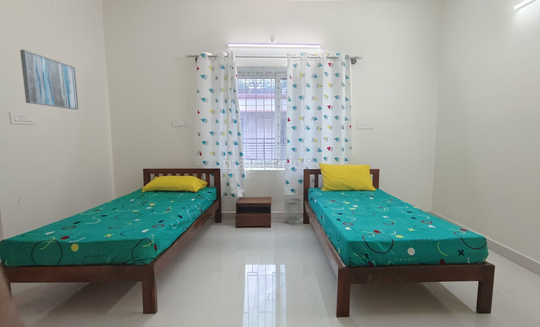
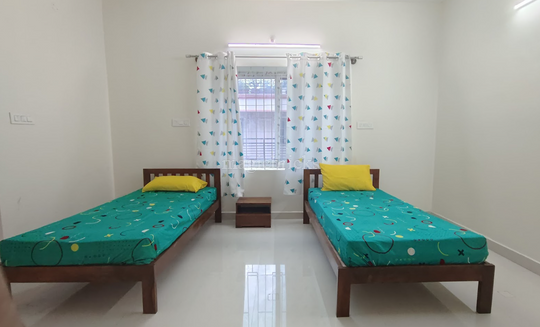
- wastebasket (293, 210)
- wall art (52, 83)
